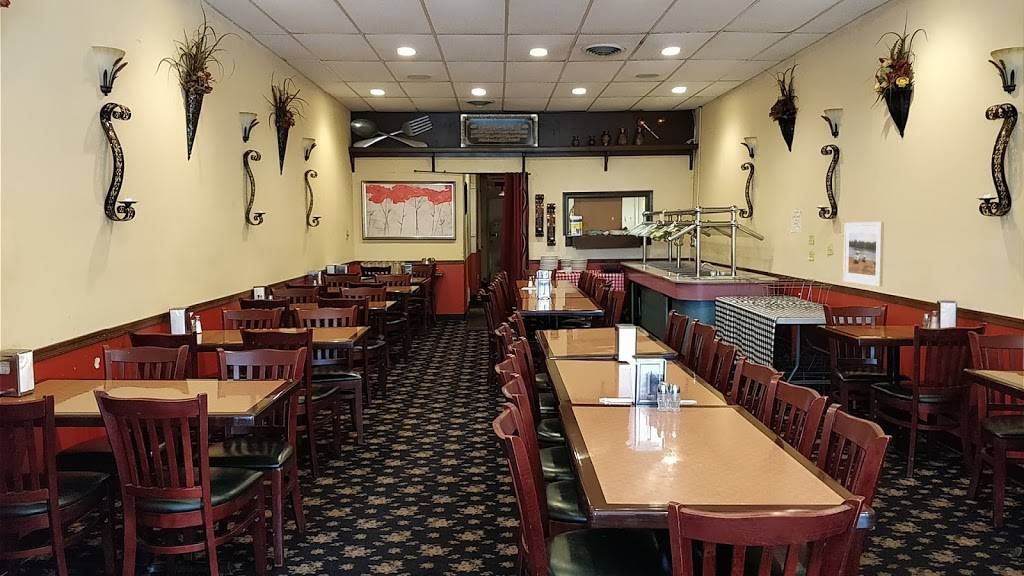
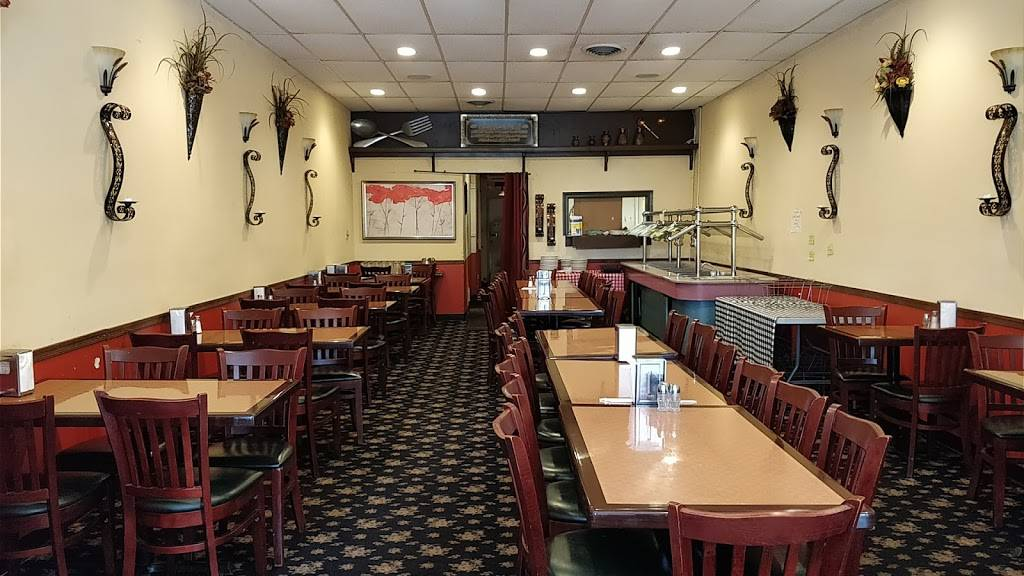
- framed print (862, 253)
